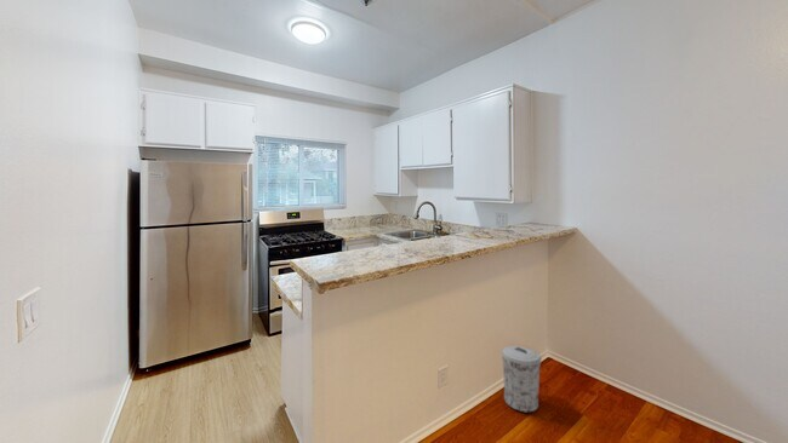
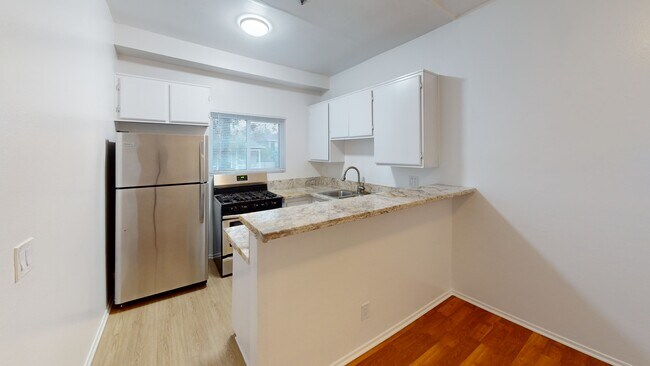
- trash can (520, 375)
